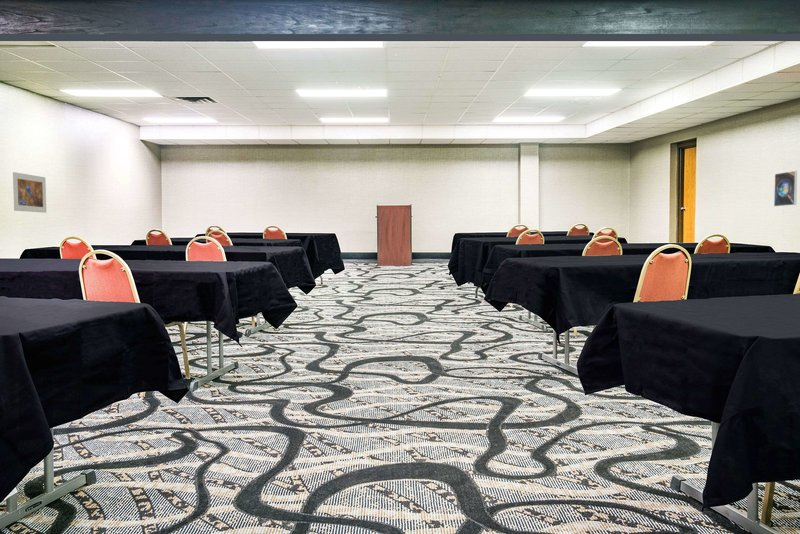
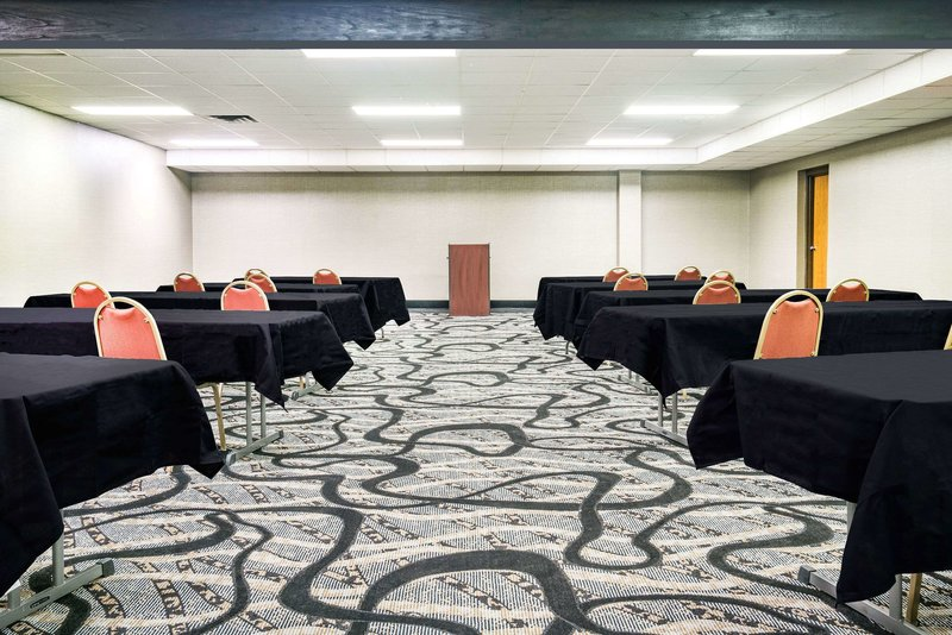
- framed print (785, 189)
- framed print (30, 193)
